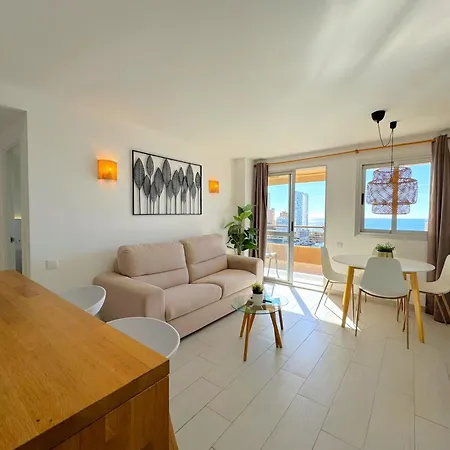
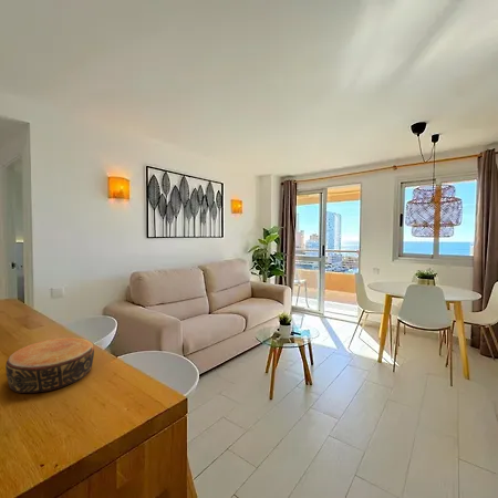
+ bowl (53, 360)
